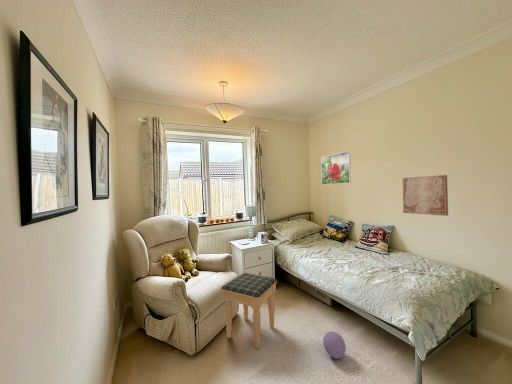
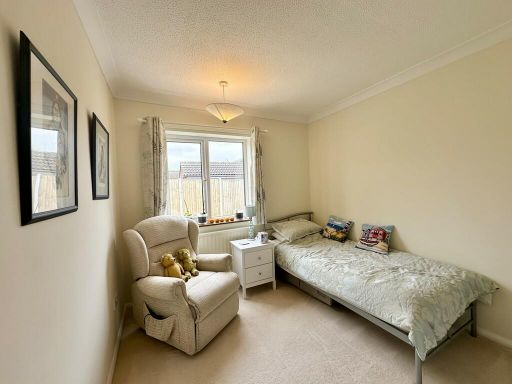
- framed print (334, 169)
- wall art (423, 195)
- ball (334, 344)
- footstool (251, 306)
